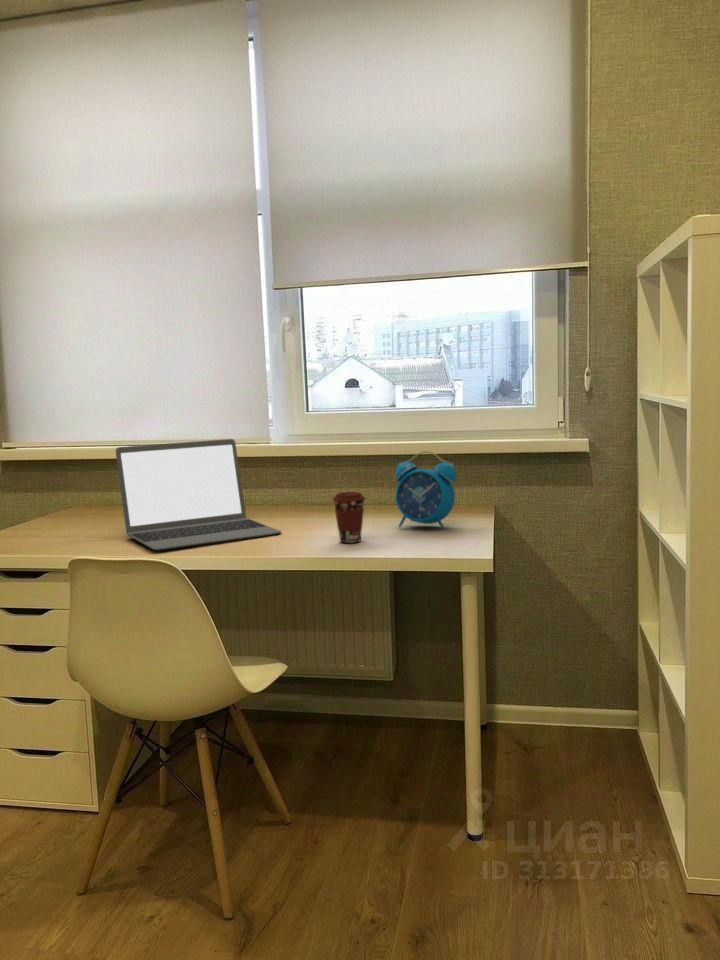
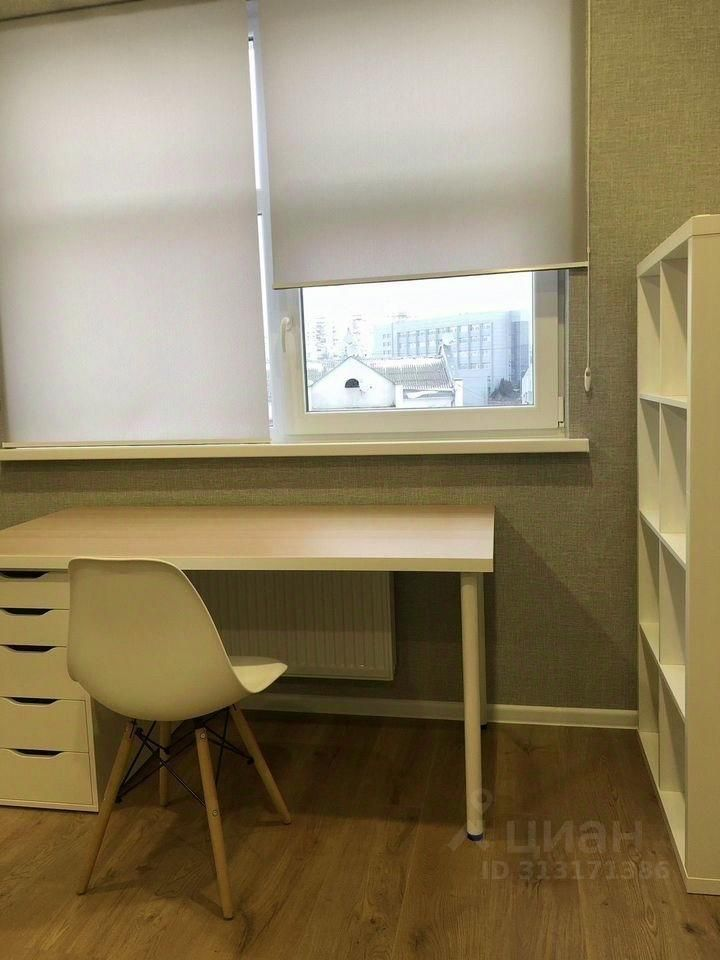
- coffee cup (349, 517)
- laptop (197, 490)
- alarm clock (424, 489)
